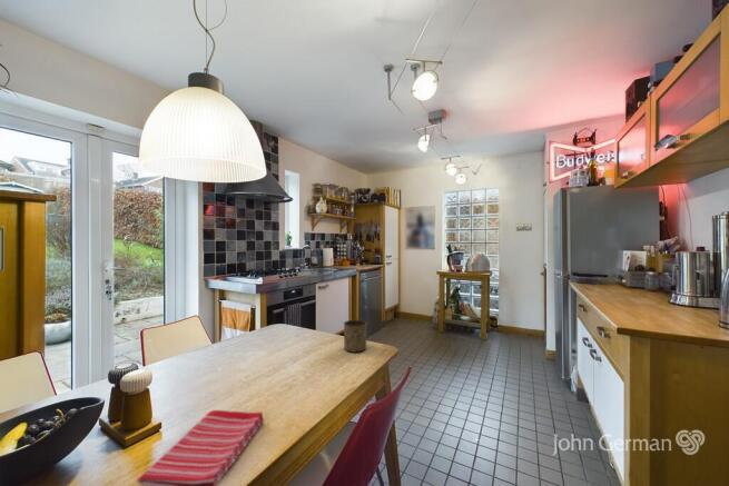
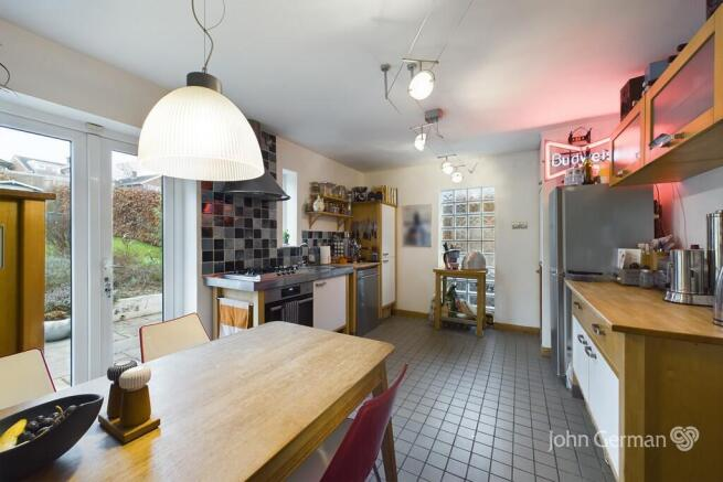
- cup (355, 335)
- dish towel (210, 443)
